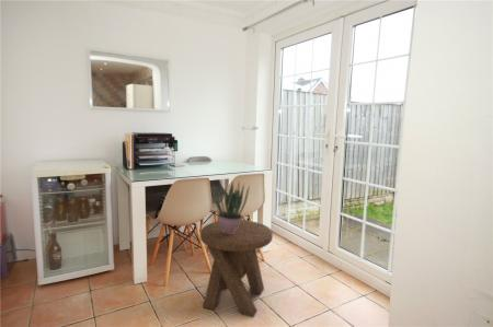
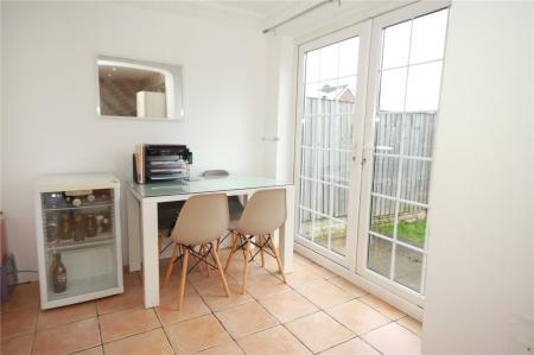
- music stool (236, 264)
- potted plant (228, 207)
